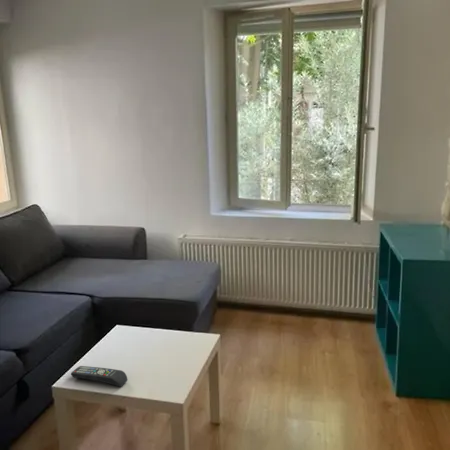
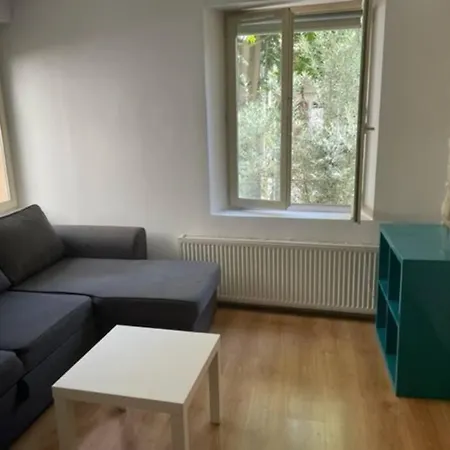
- remote control (99, 374)
